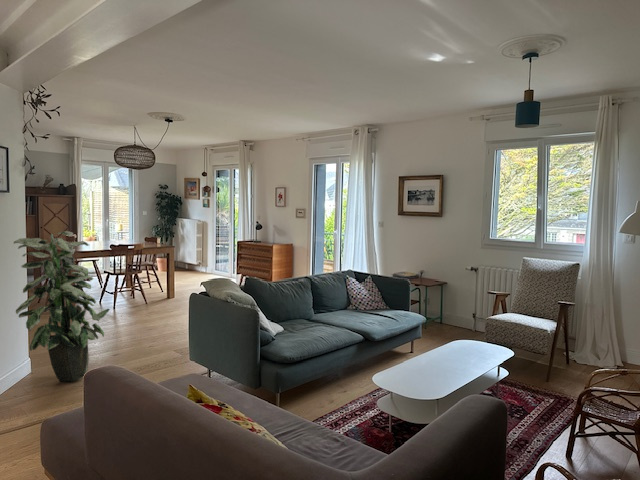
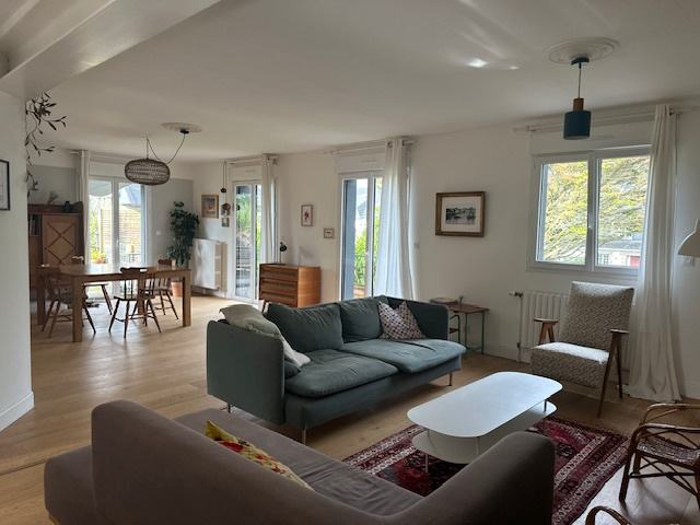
- indoor plant (61, 306)
